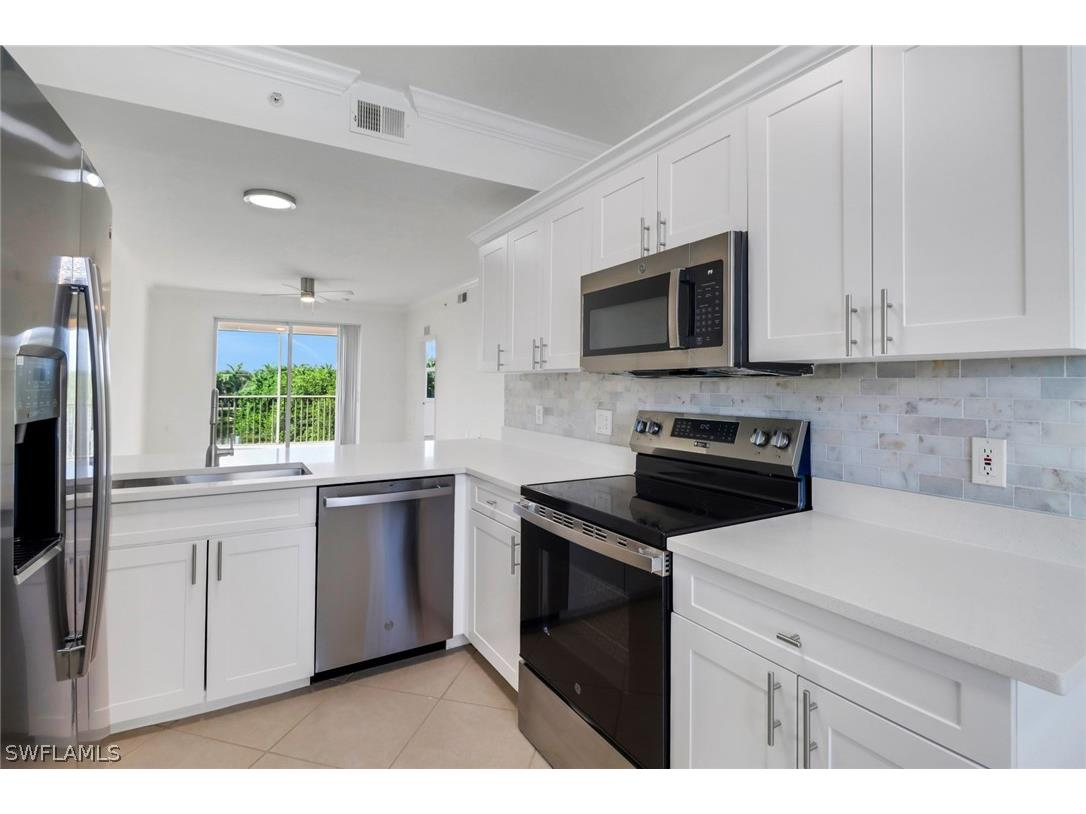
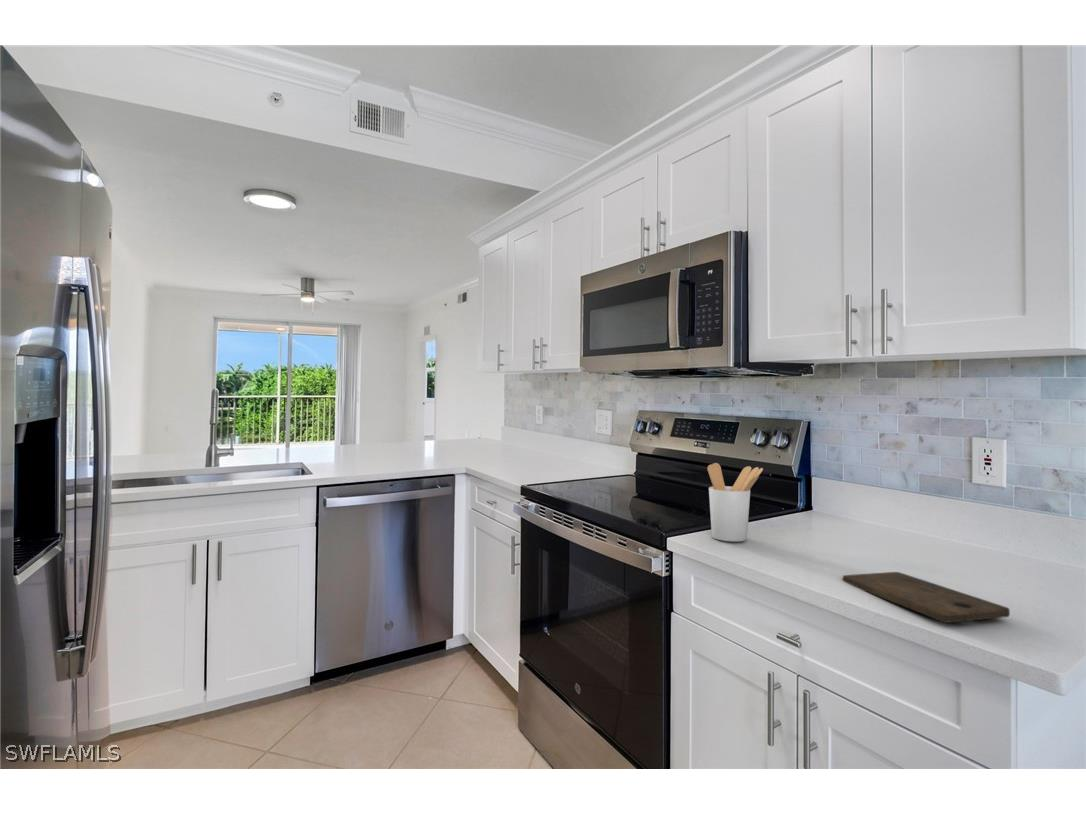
+ cutting board (918, 594)
+ utensil holder (736, 500)
